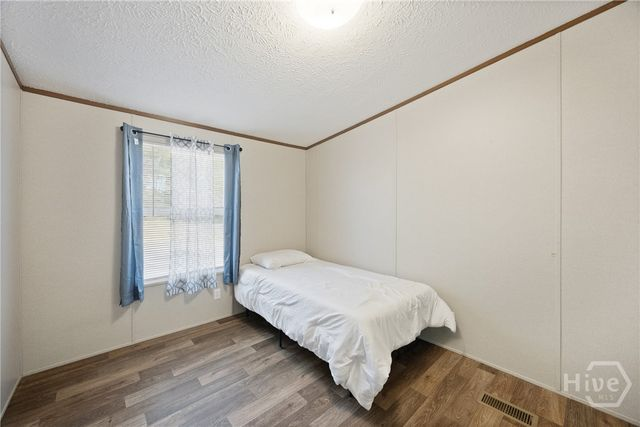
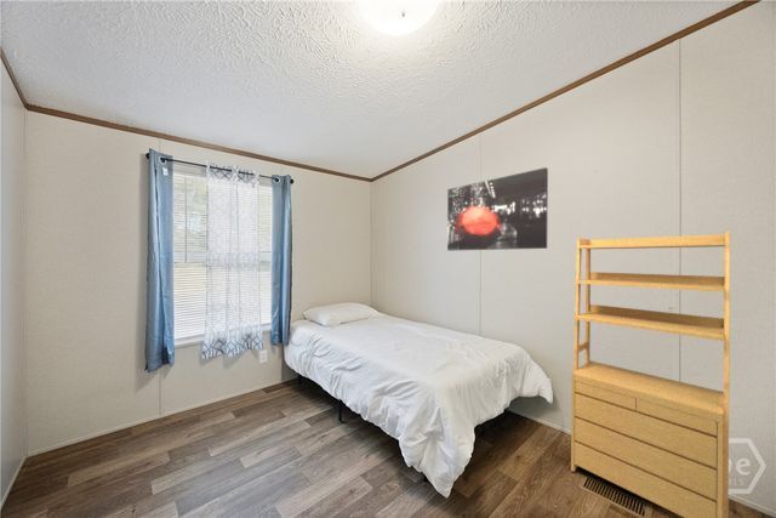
+ wall art (490, 215)
+ shelving unit (641, 372)
